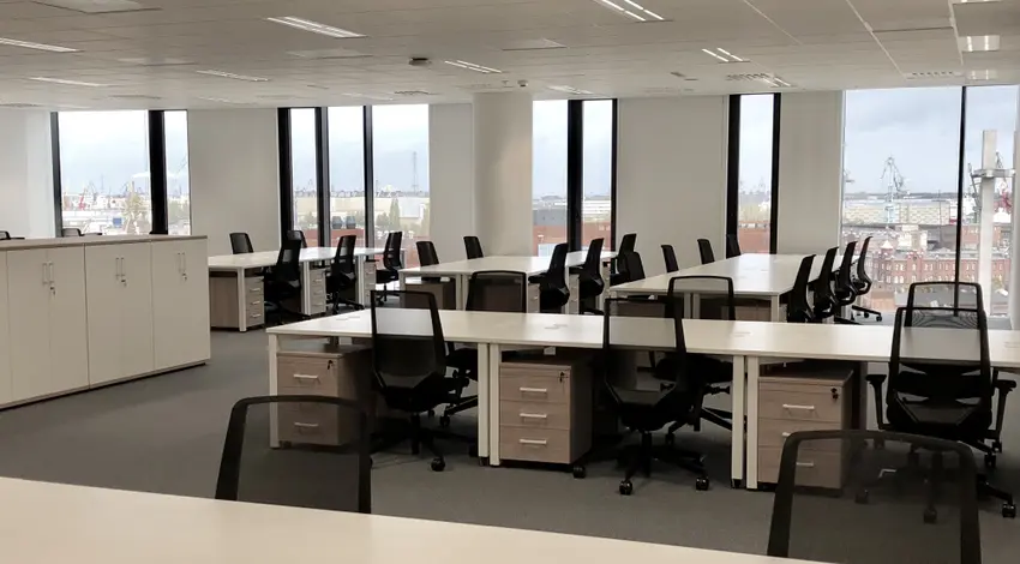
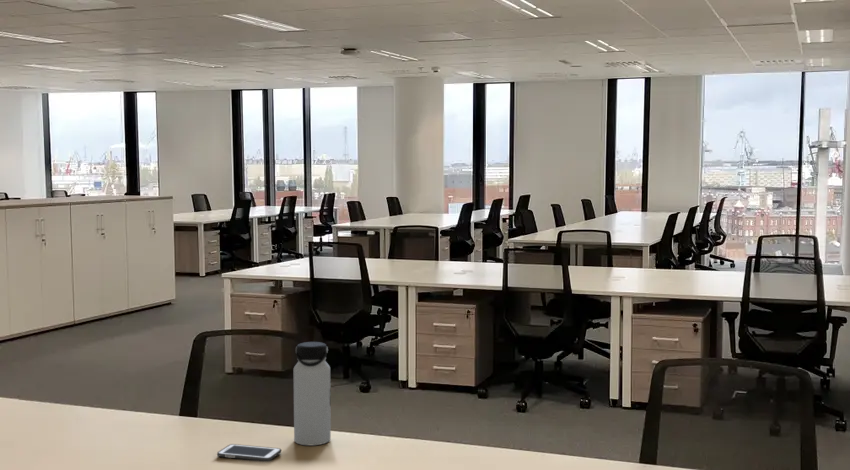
+ water bottle (312, 392)
+ cell phone (249, 452)
